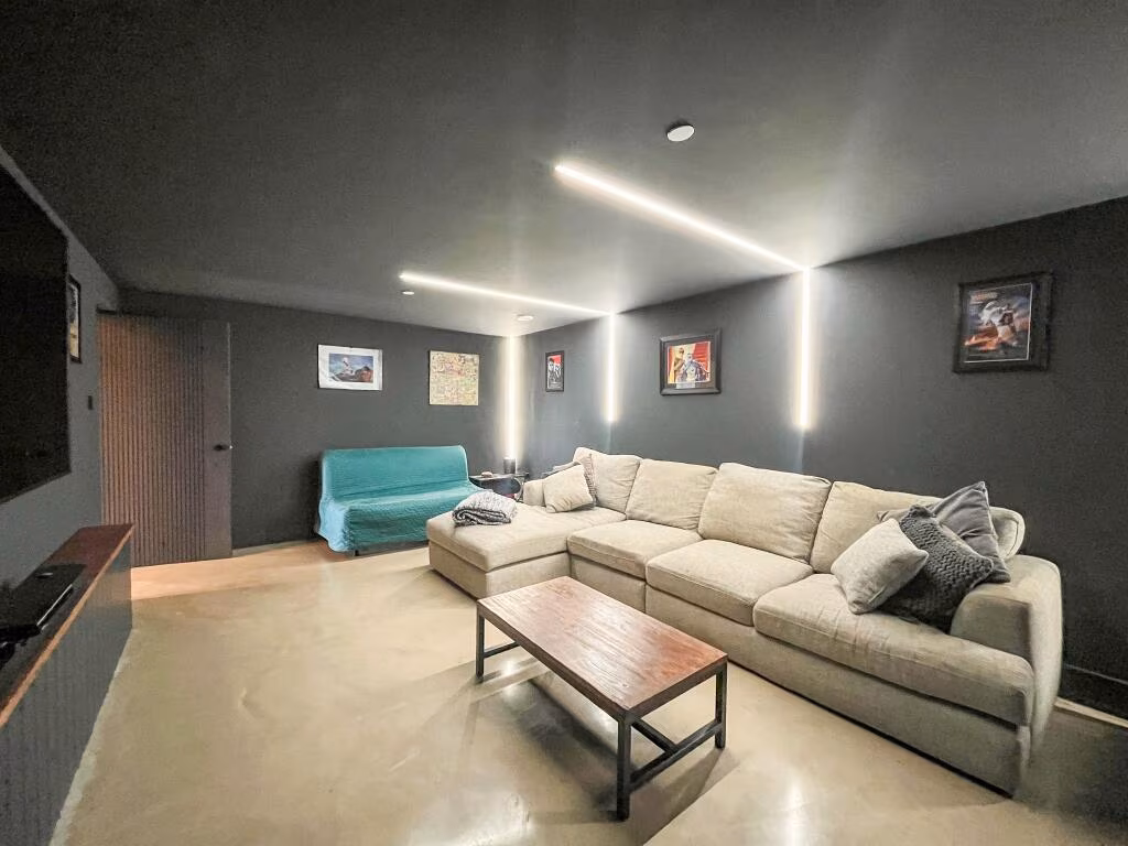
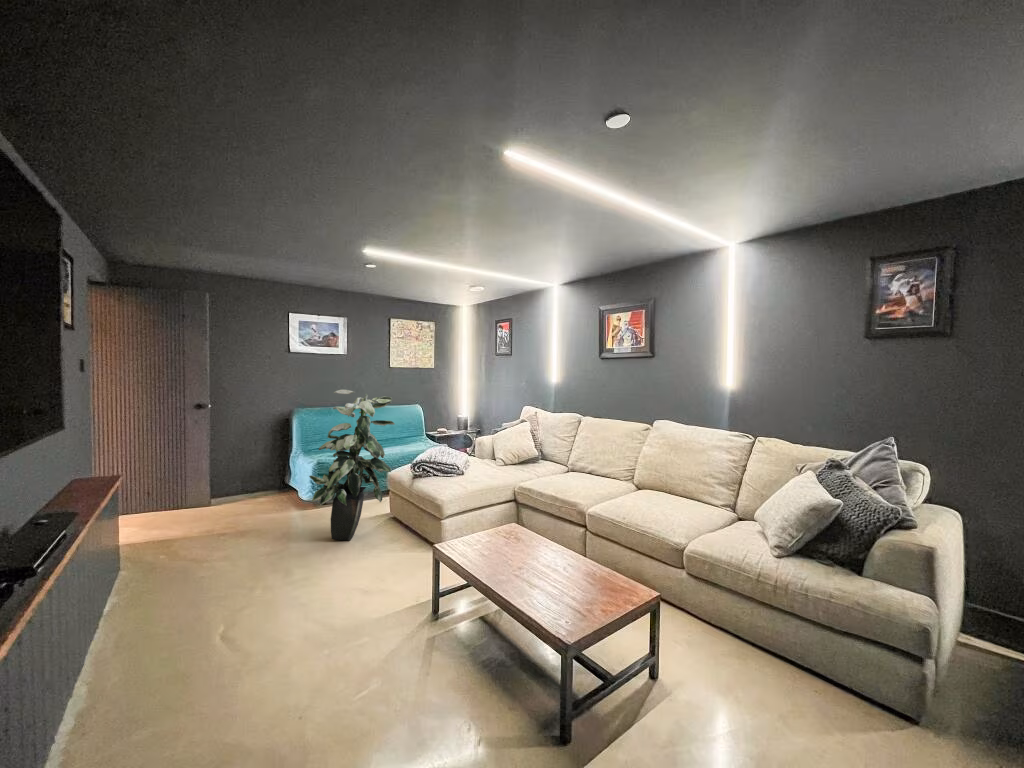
+ indoor plant (352, 463)
